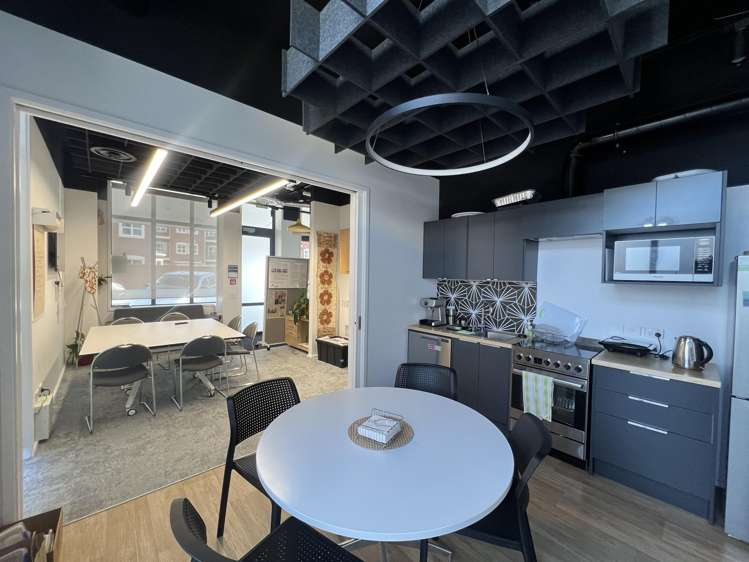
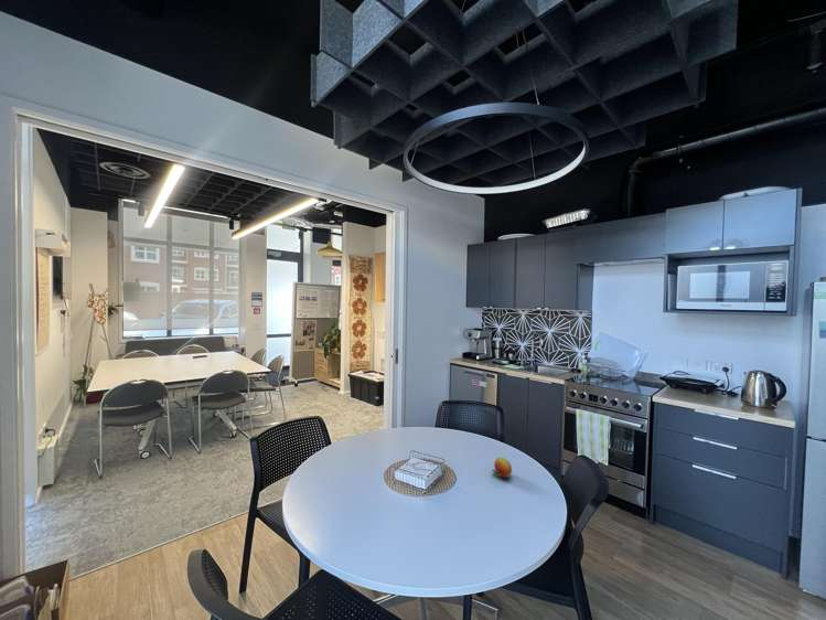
+ fruit (502, 467)
